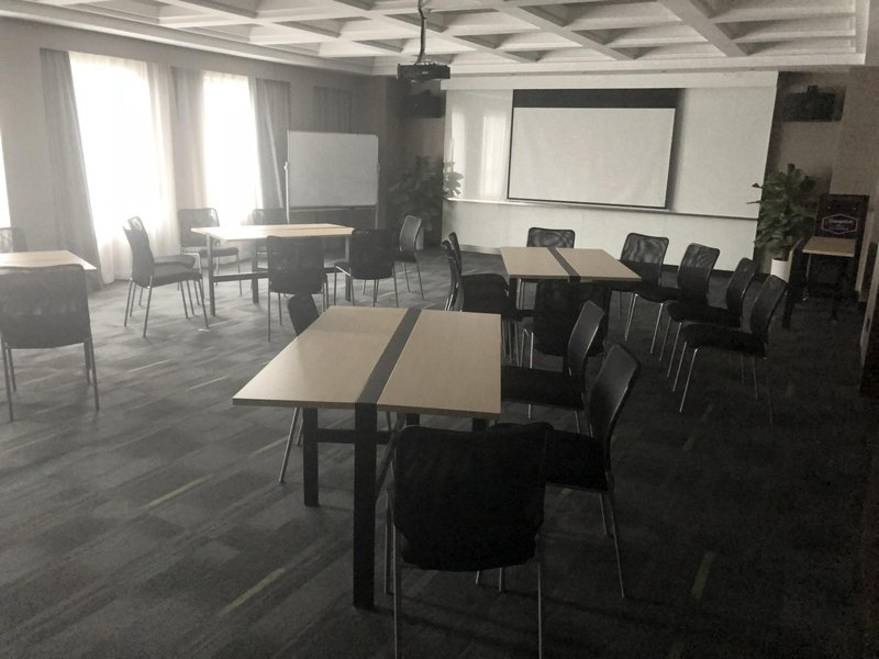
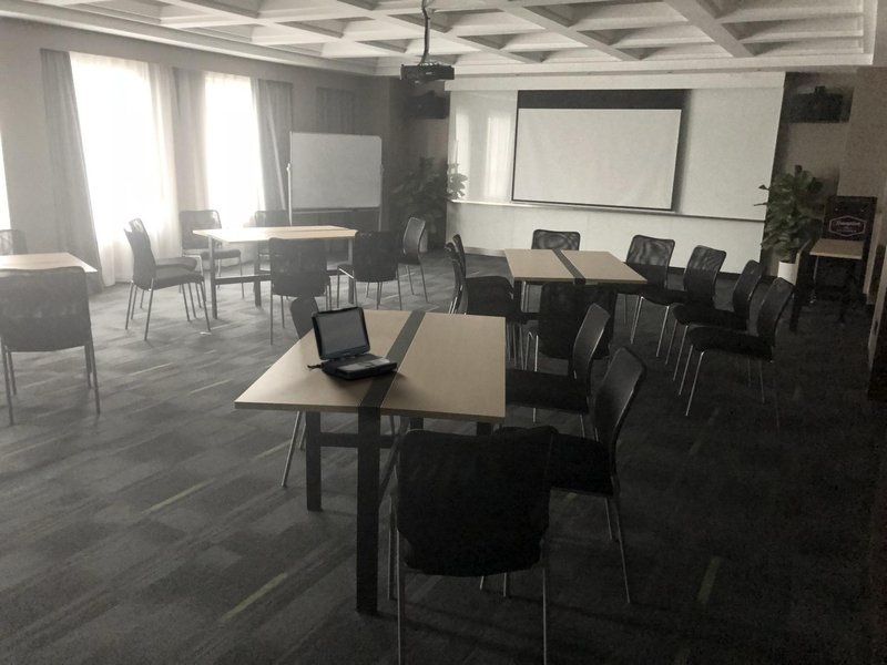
+ laptop (353, 340)
